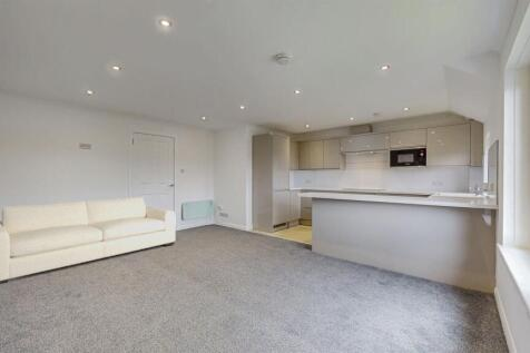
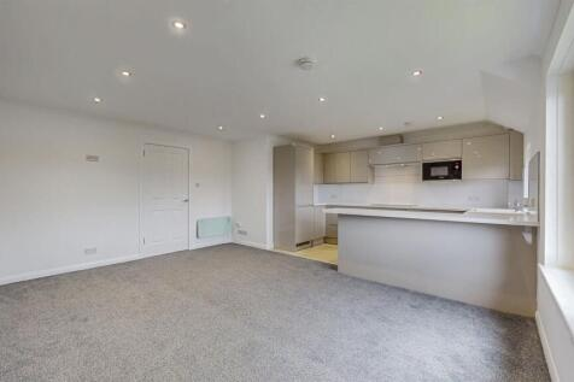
- sofa (91, 227)
